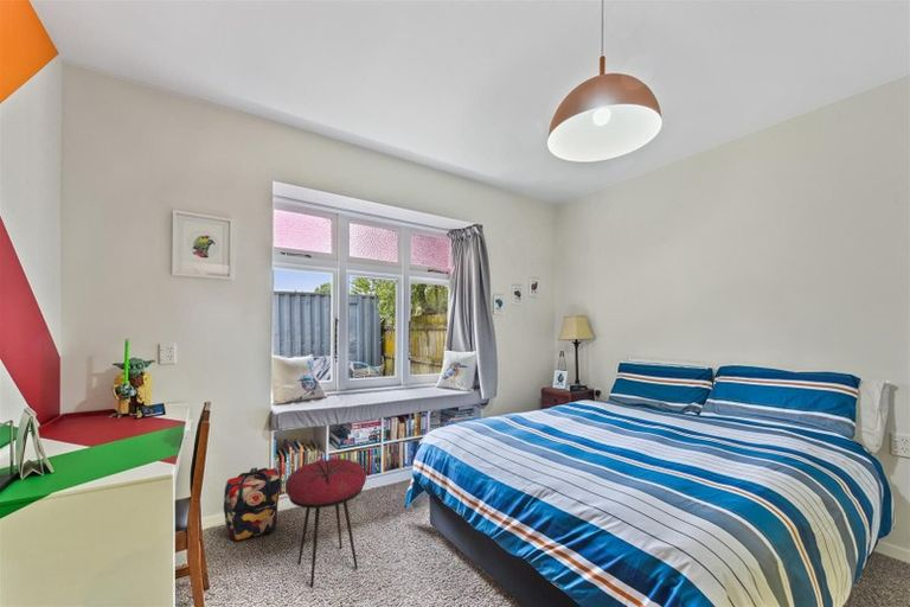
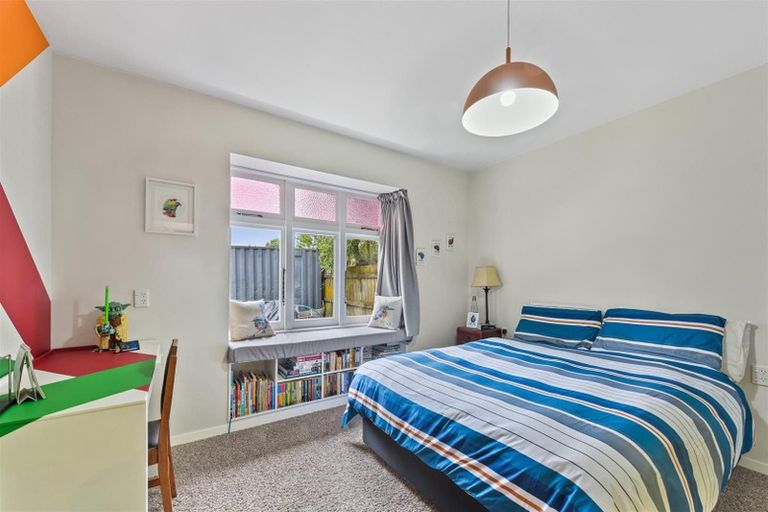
- backpack (252, 498)
- stool (319, 512)
